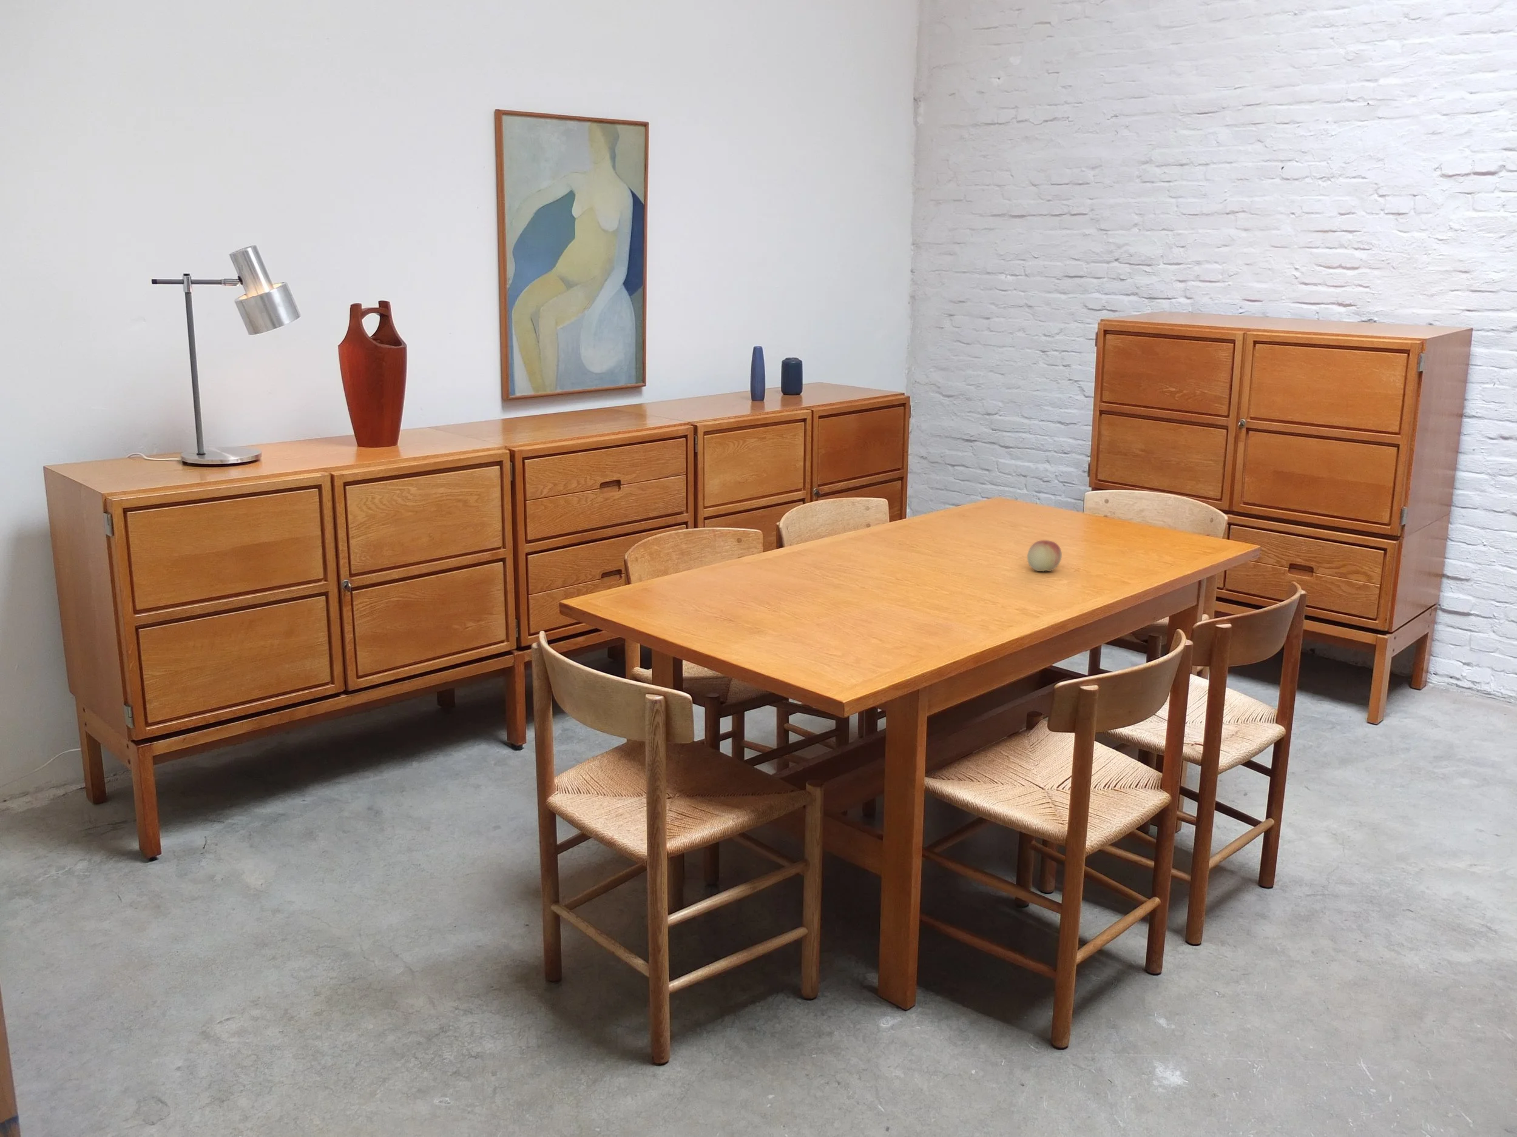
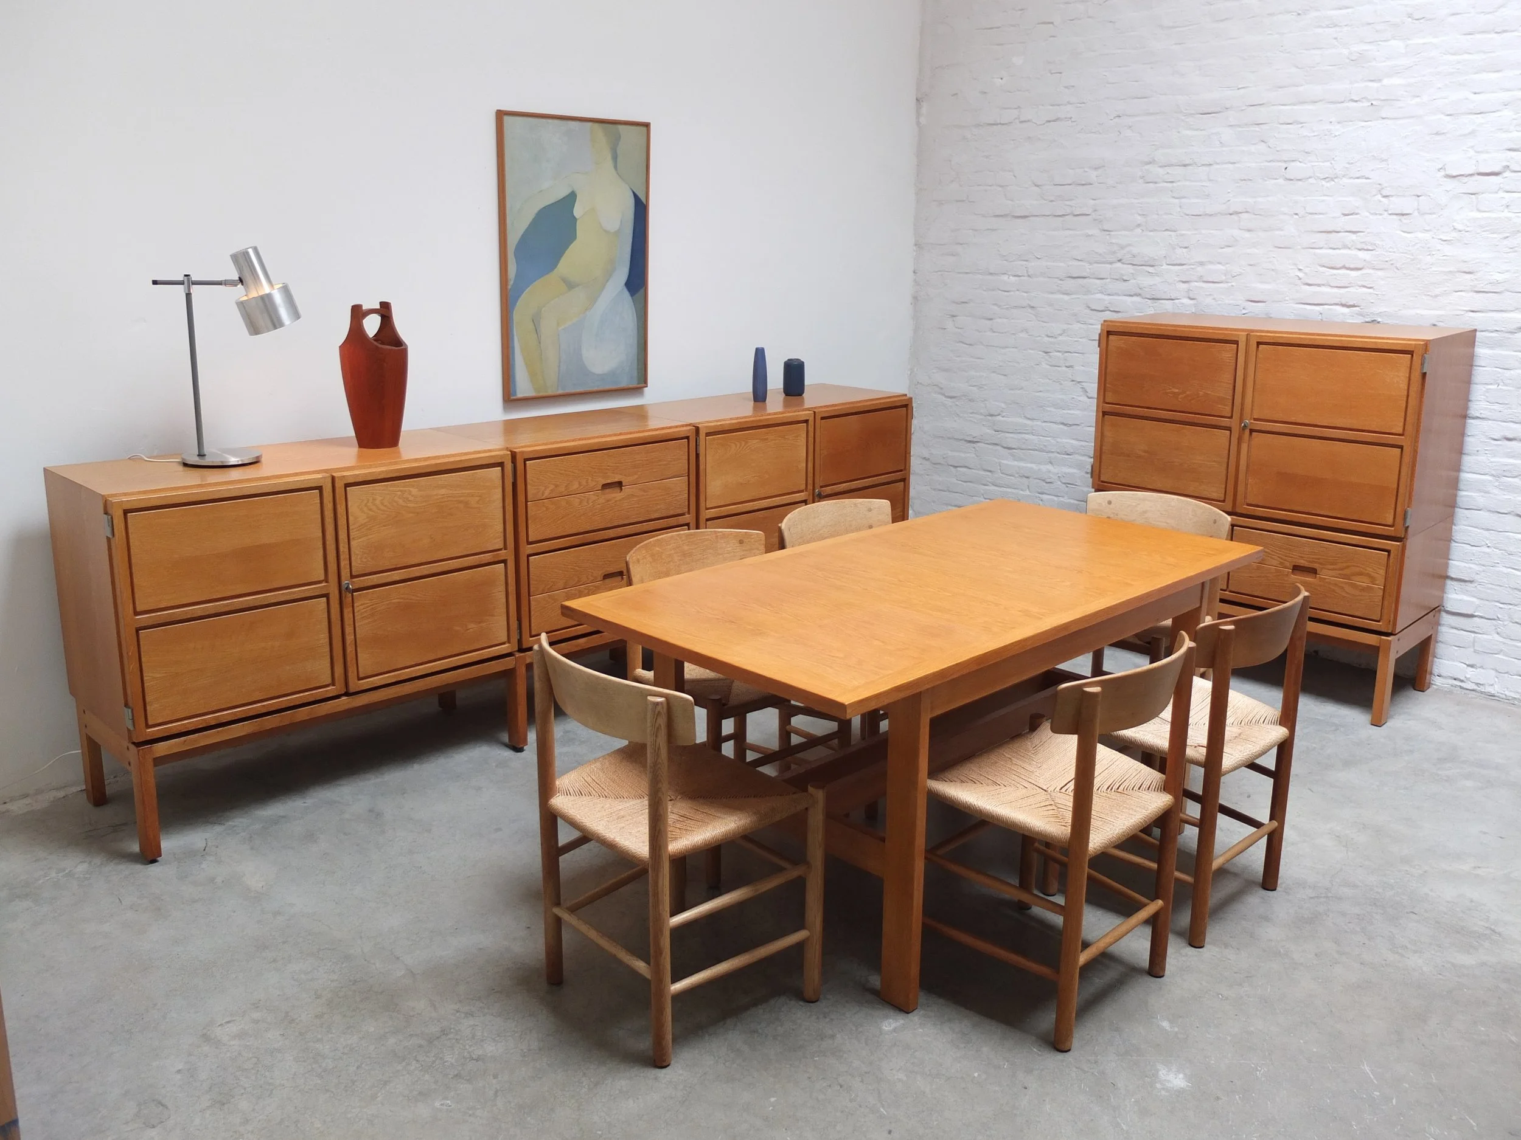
- fruit (1044, 557)
